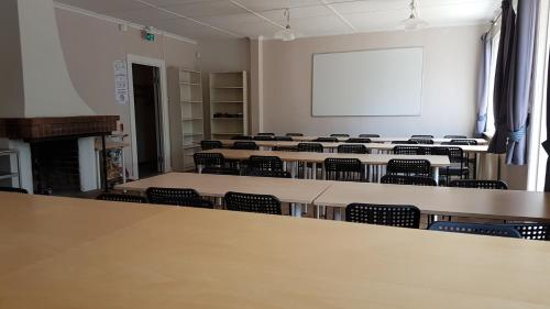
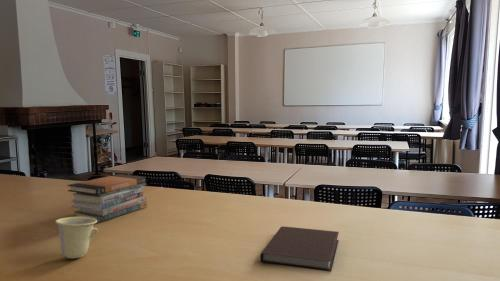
+ notebook (302, 245)
+ cup (77, 236)
+ book stack (109, 196)
